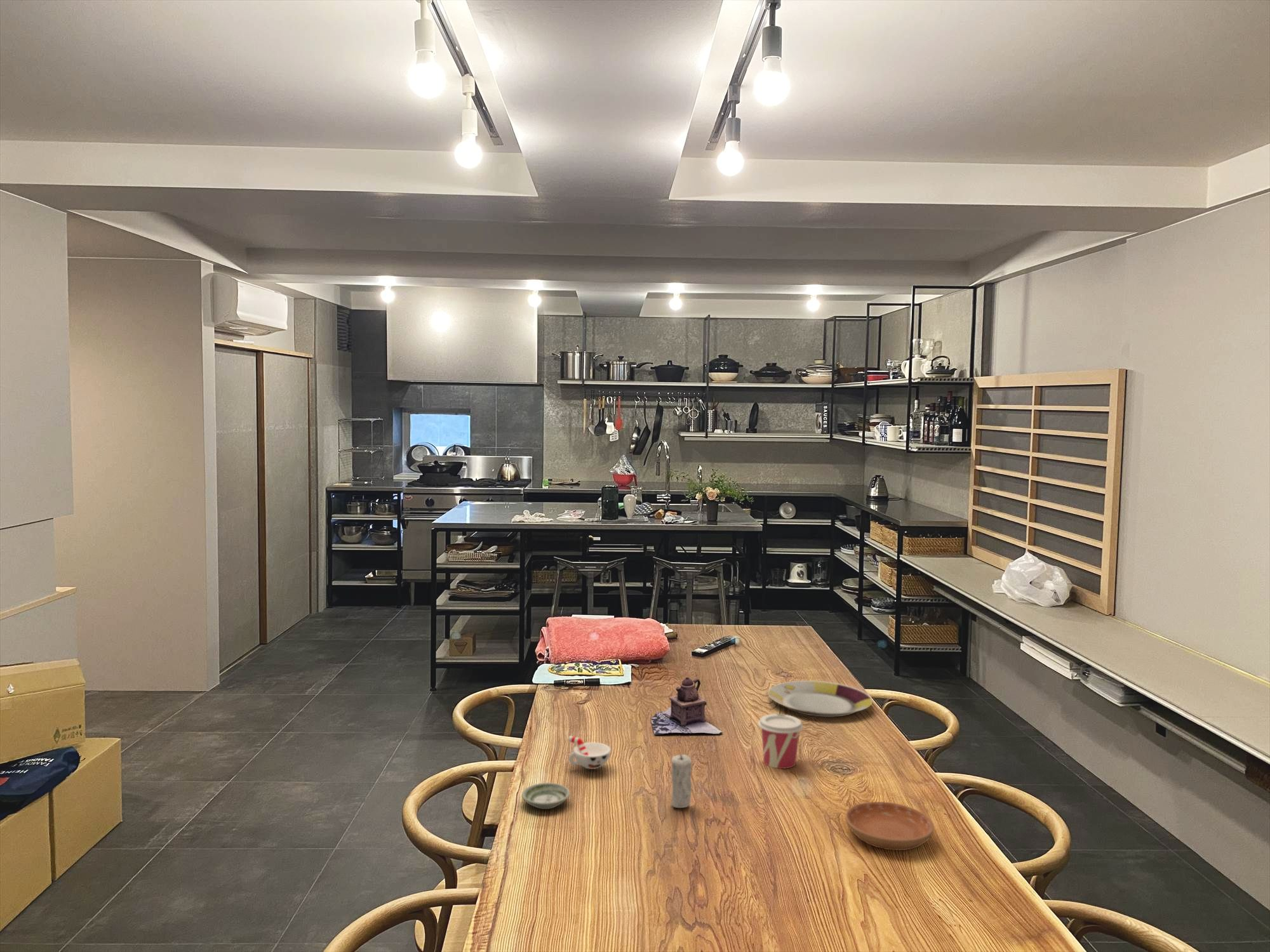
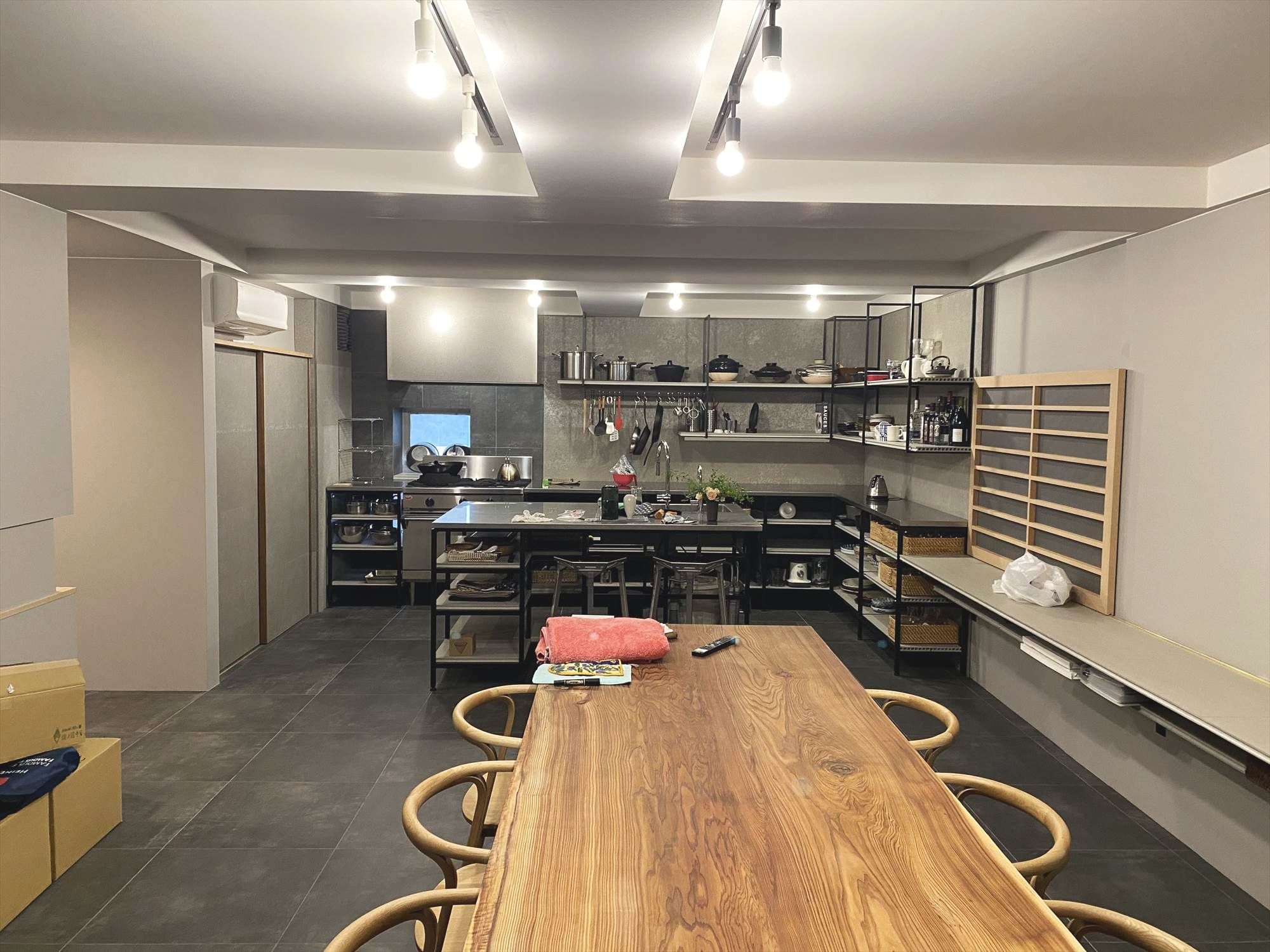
- plate (819, 699)
- cup (780, 741)
- teapot (685, 700)
- candle (681, 776)
- cup (589, 753)
- saucer (888, 827)
- saucer (545, 798)
